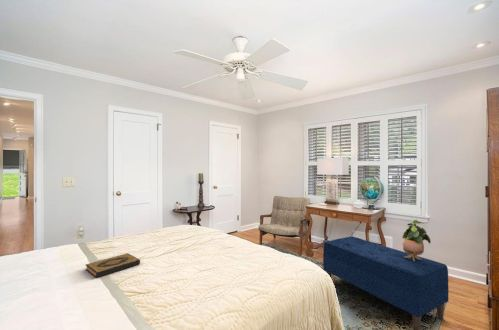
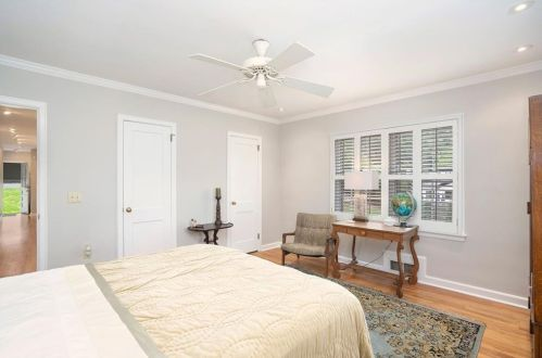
- hardback book (113, 264)
- potted plant (415, 239)
- bench (377, 275)
